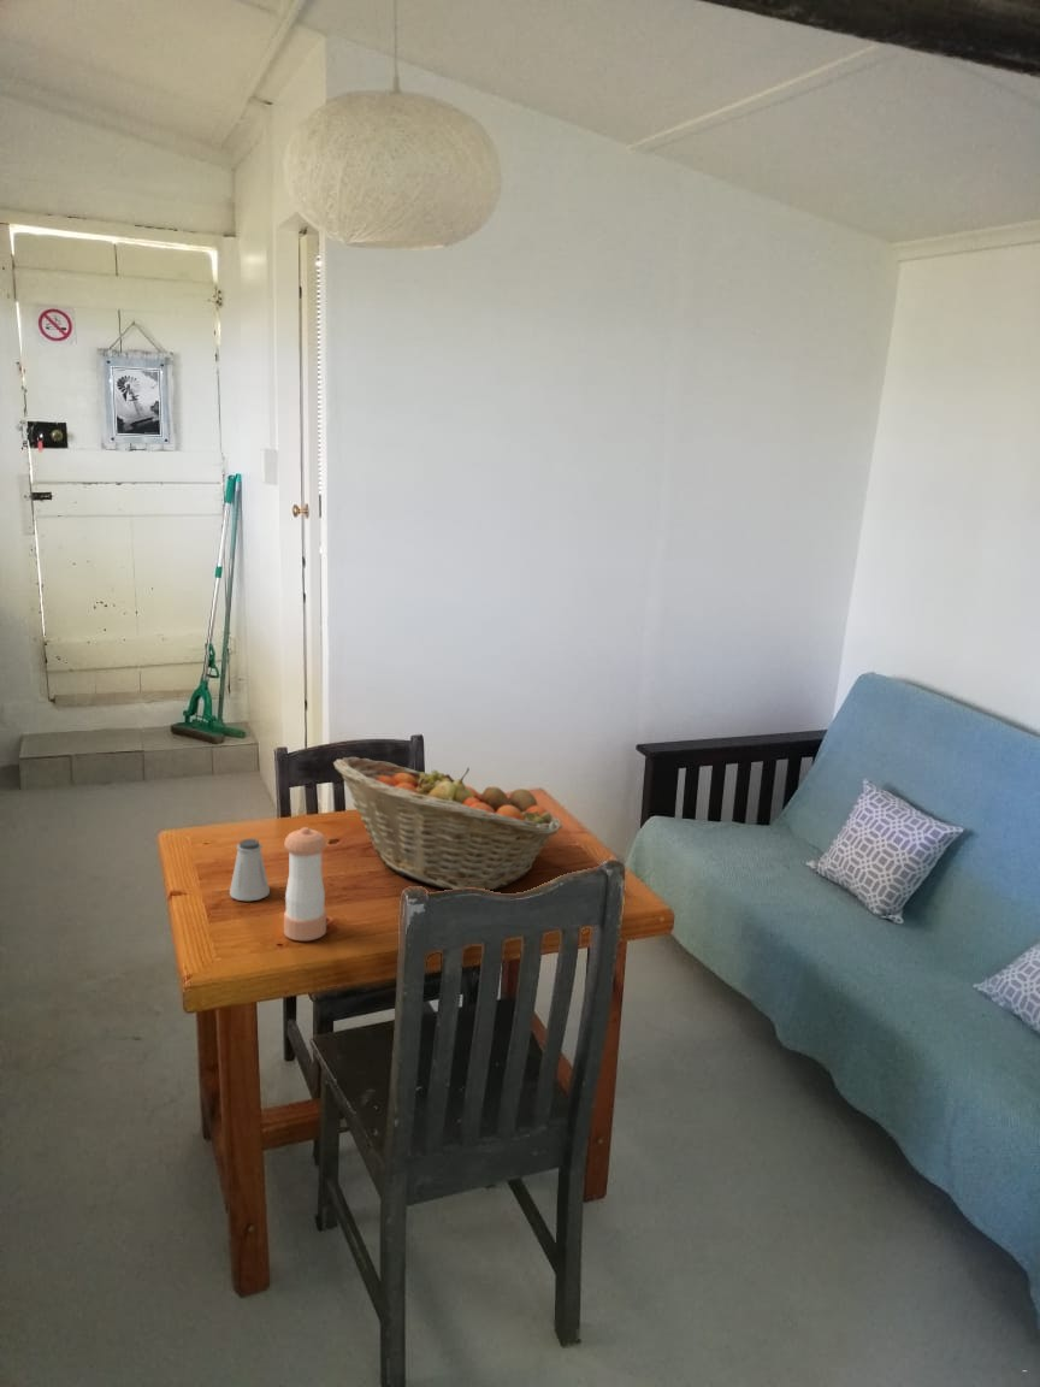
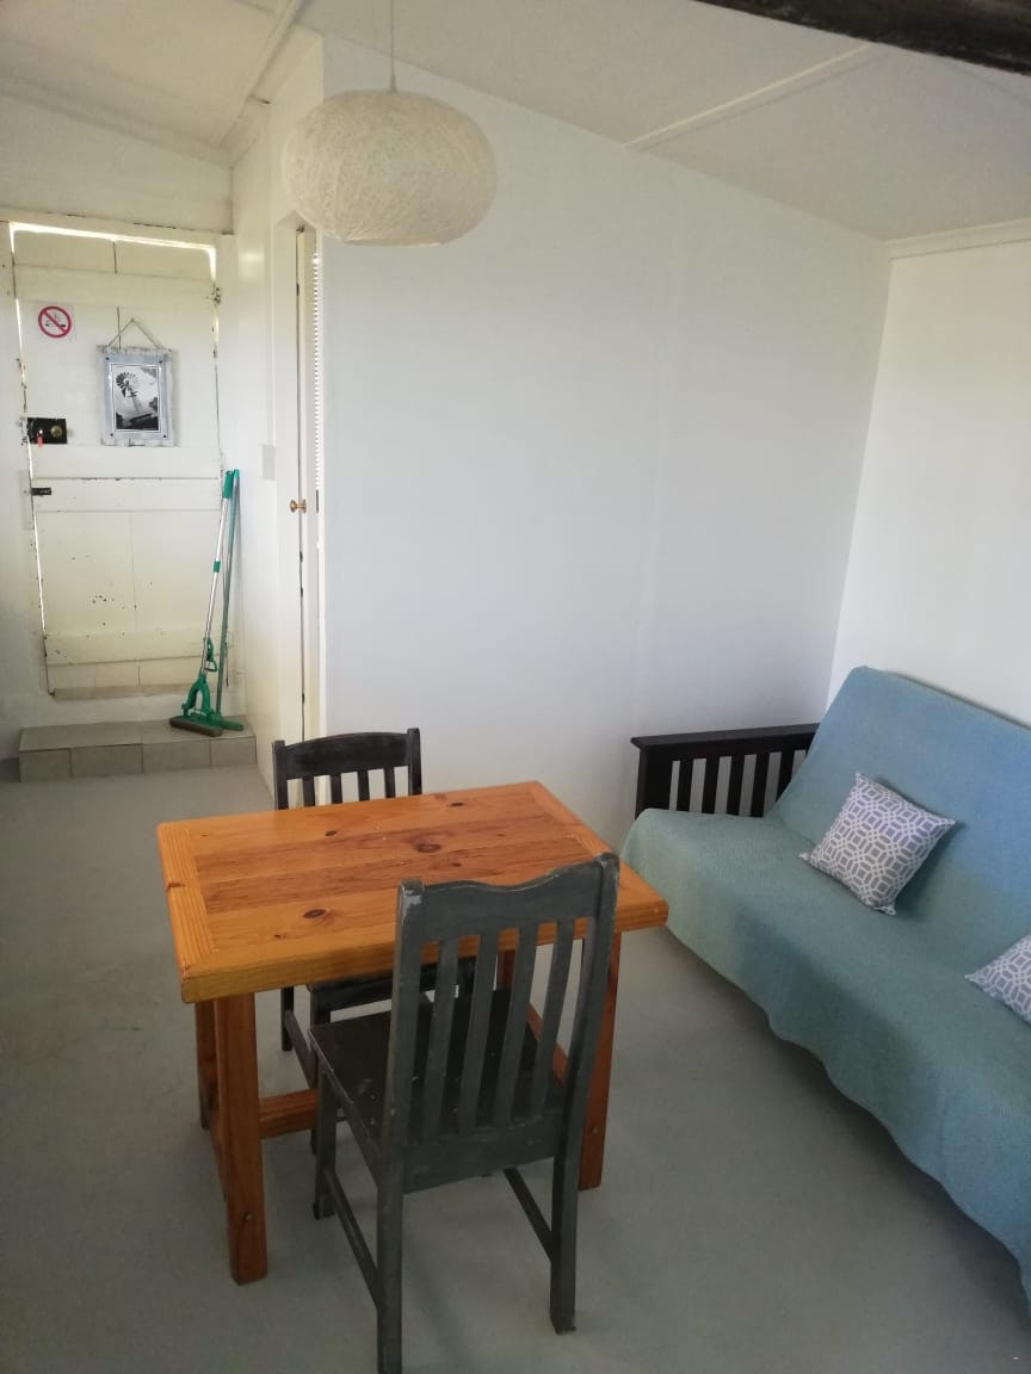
- pepper shaker (305, 880)
- saltshaker (249, 867)
- fruit basket (444, 811)
